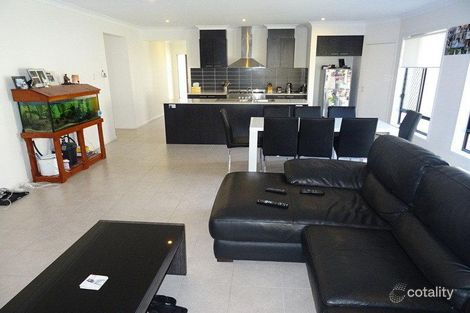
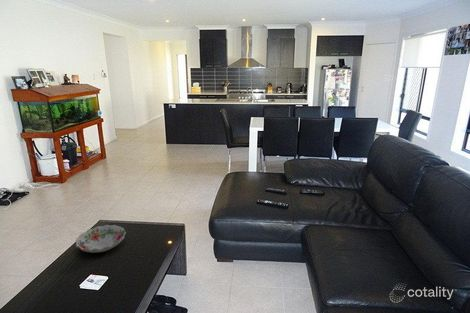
+ decorative bowl (101, 240)
